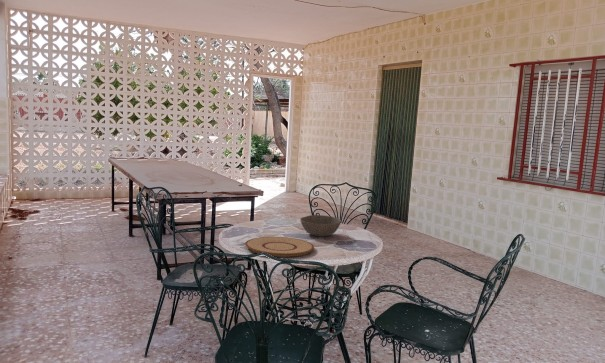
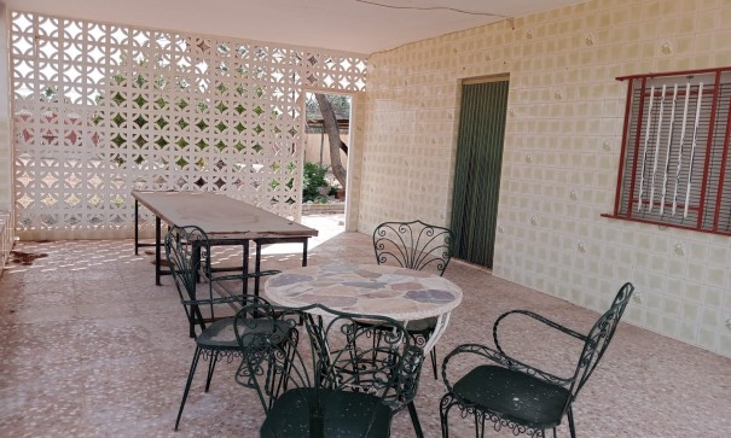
- plate (279, 246)
- bowl (320, 226)
